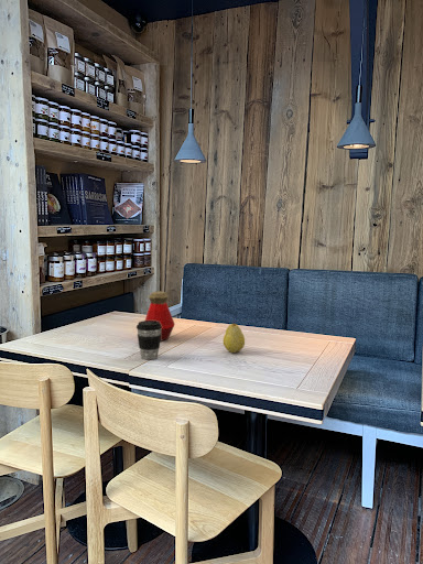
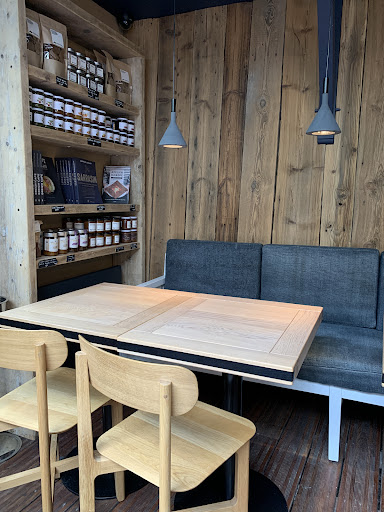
- coffee cup (149, 339)
- bottle (159, 315)
- fruit (232, 336)
